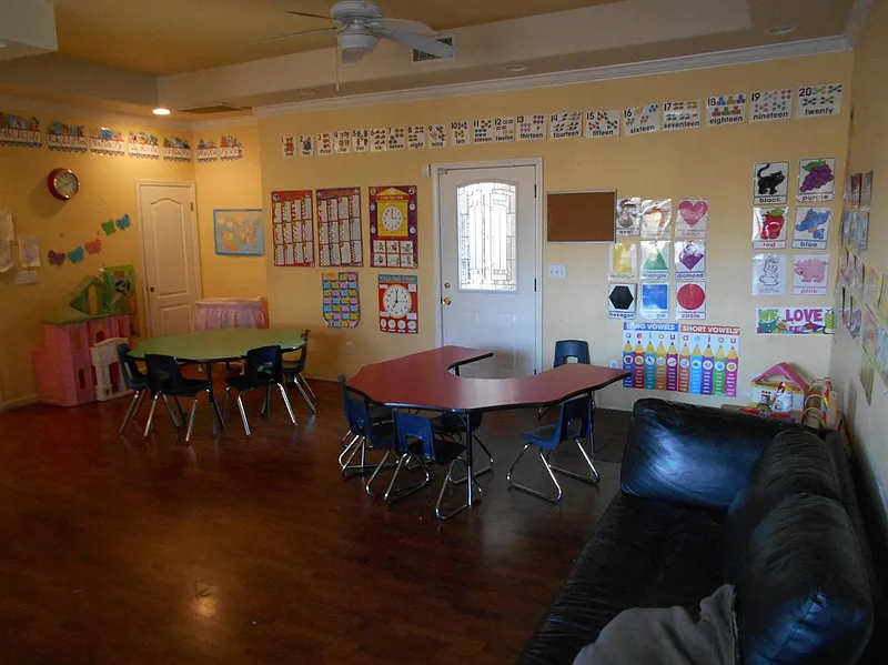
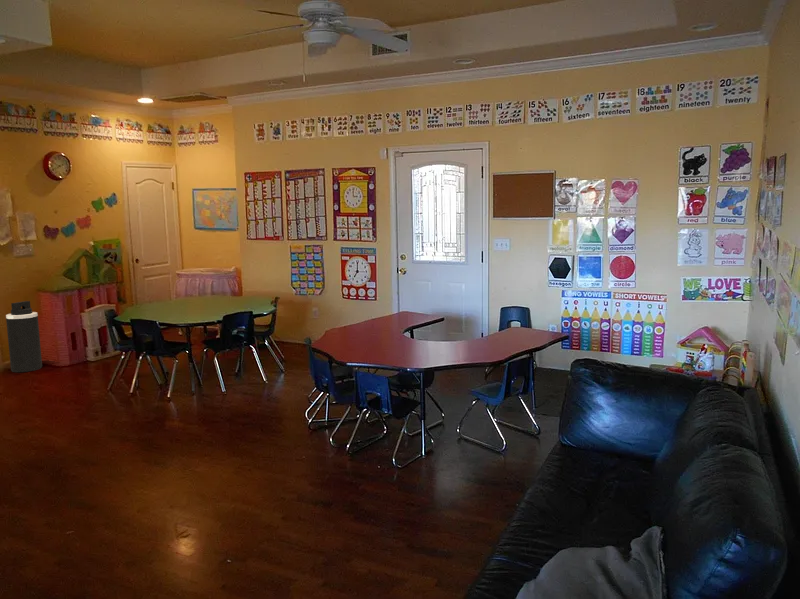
+ trash can (23, 335)
